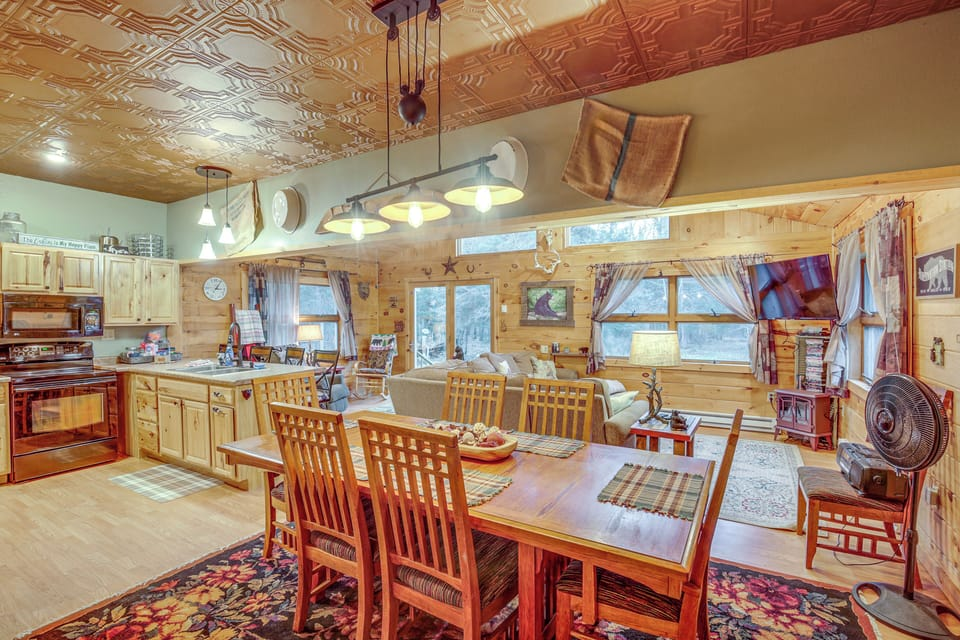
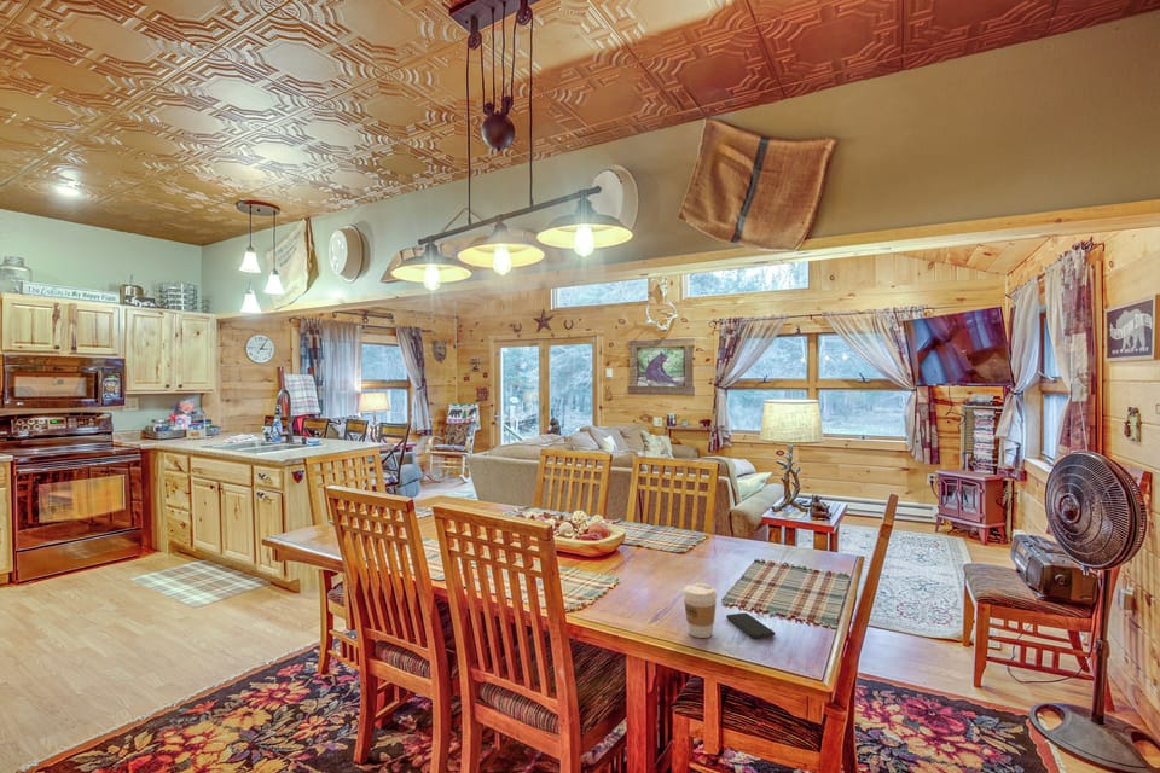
+ smartphone (749, 624)
+ coffee cup (700, 609)
